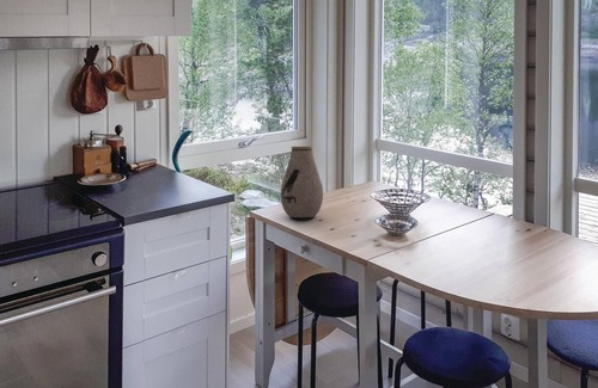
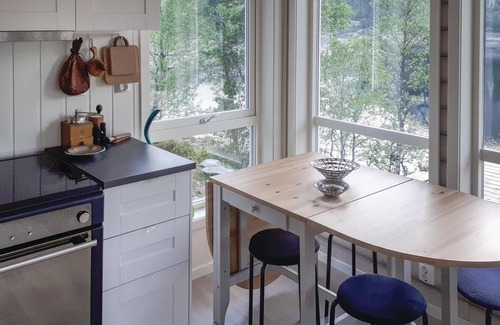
- vase (301, 181)
